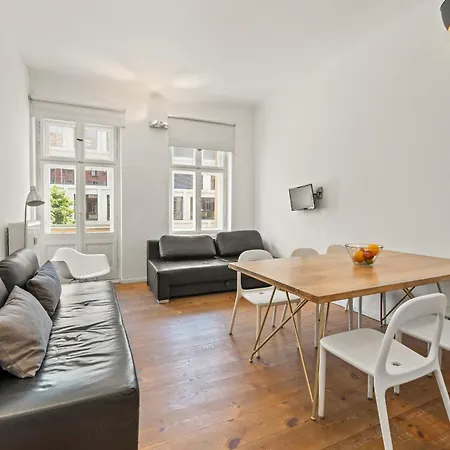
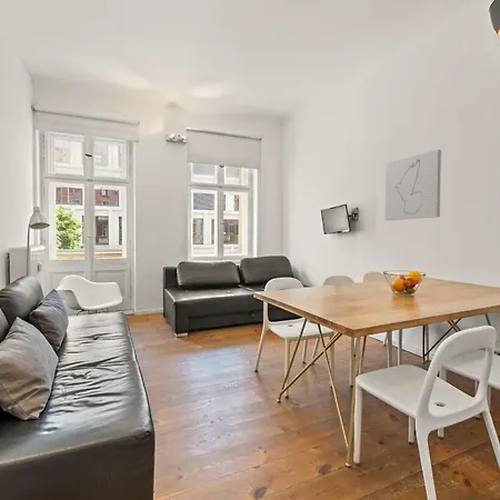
+ wall art (410, 188)
